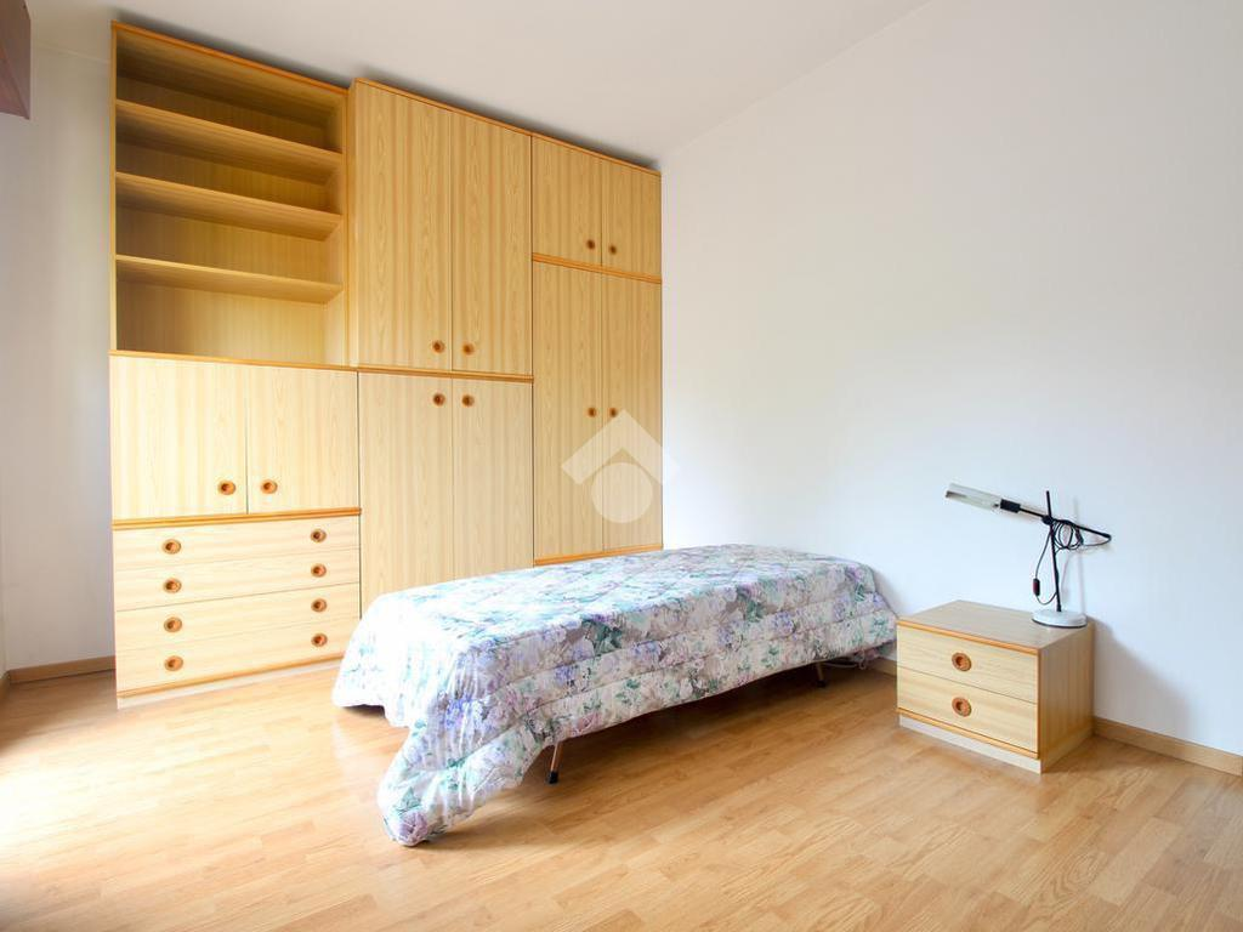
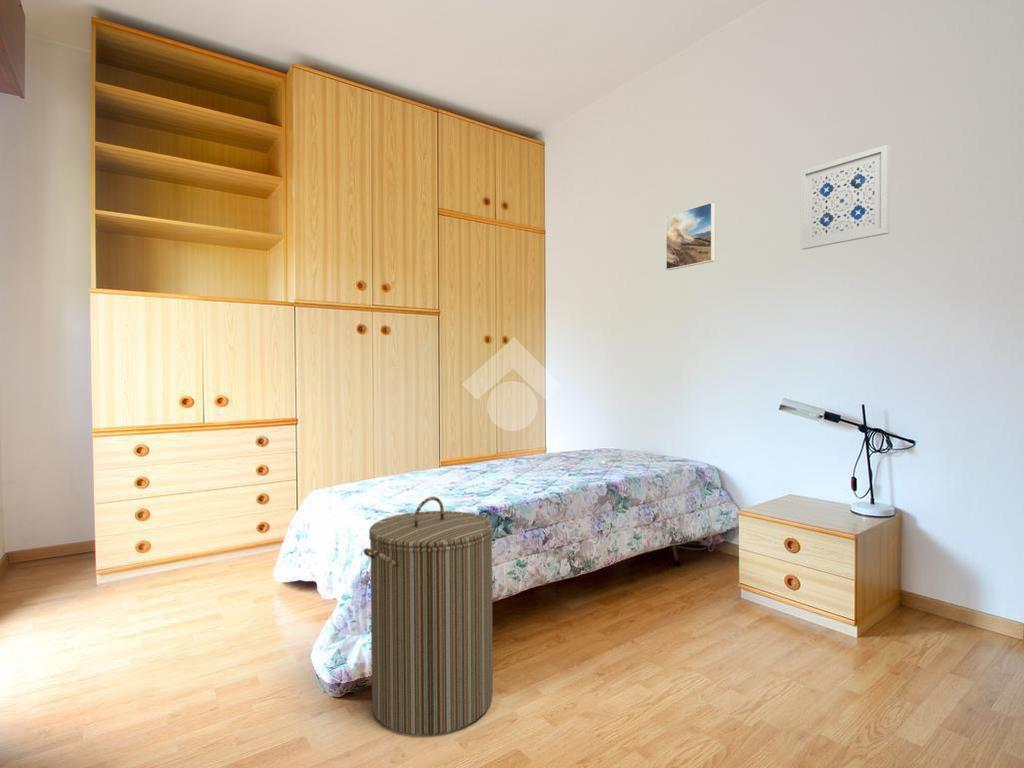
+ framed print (689, 237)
+ laundry hamper (432, 598)
+ wall art (842, 200)
